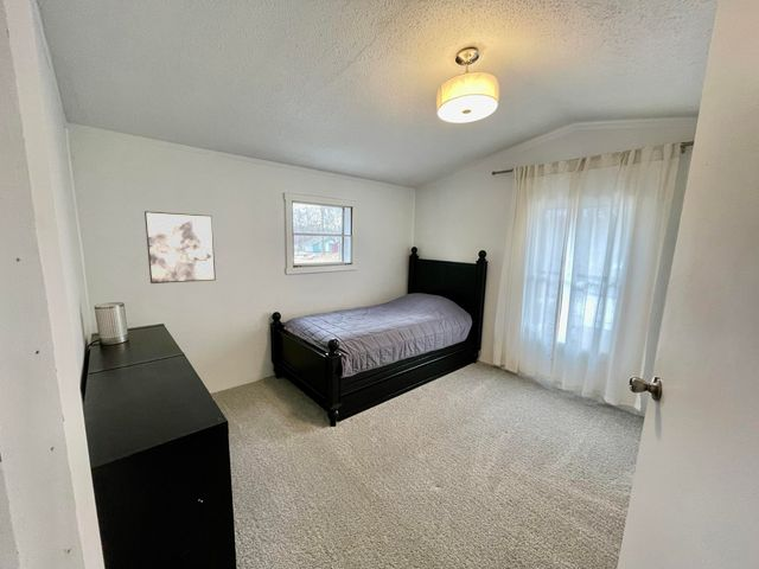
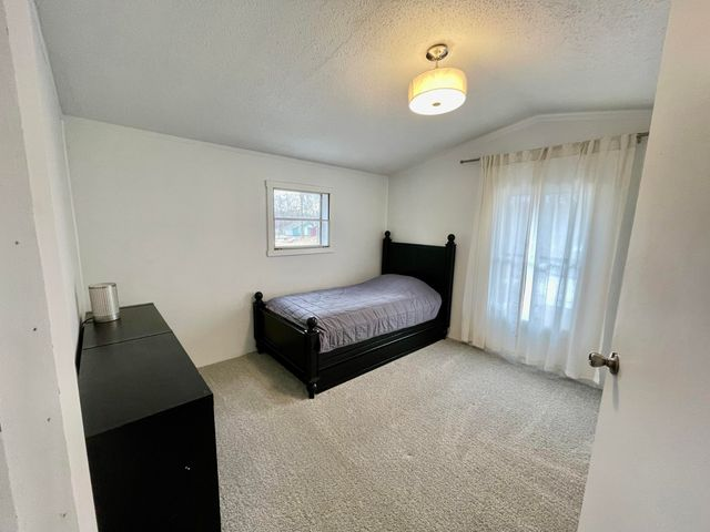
- wall art (181, 248)
